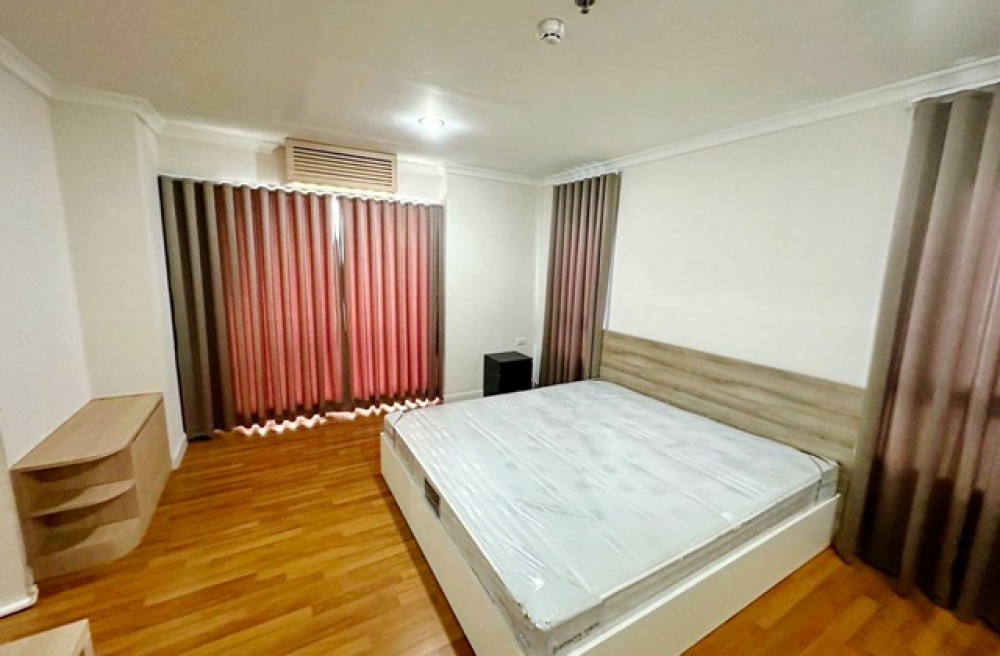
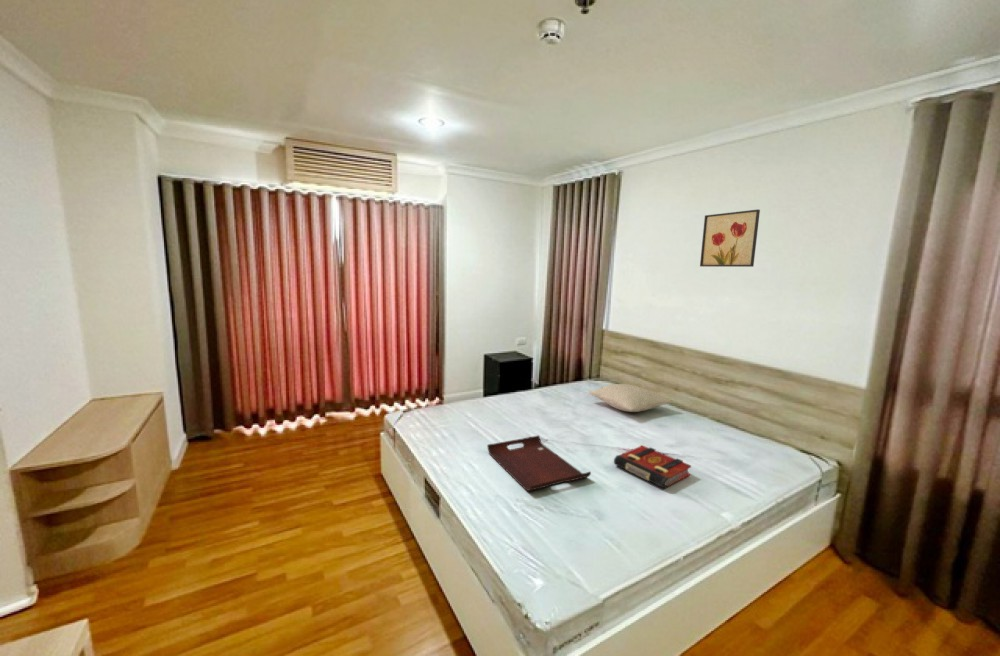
+ book (651, 465)
+ serving tray (535, 461)
+ pillow (629, 397)
+ wall art (728, 239)
